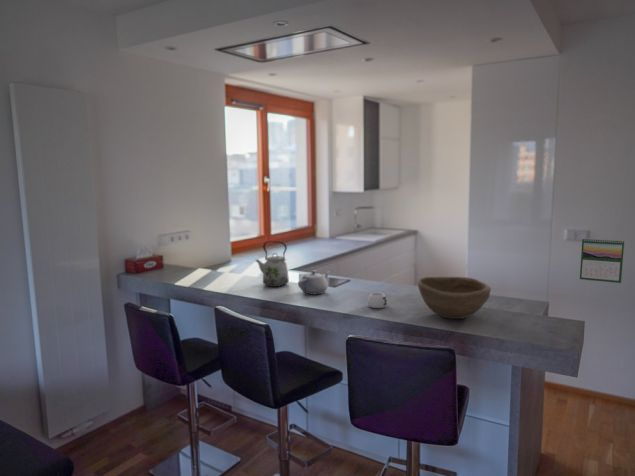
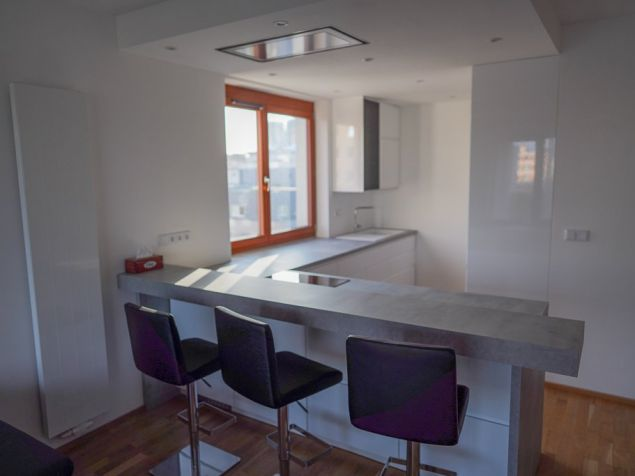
- teapot (314, 281)
- bowl (452, 298)
- mug (378, 299)
- kettle (270, 262)
- calendar (601, 259)
